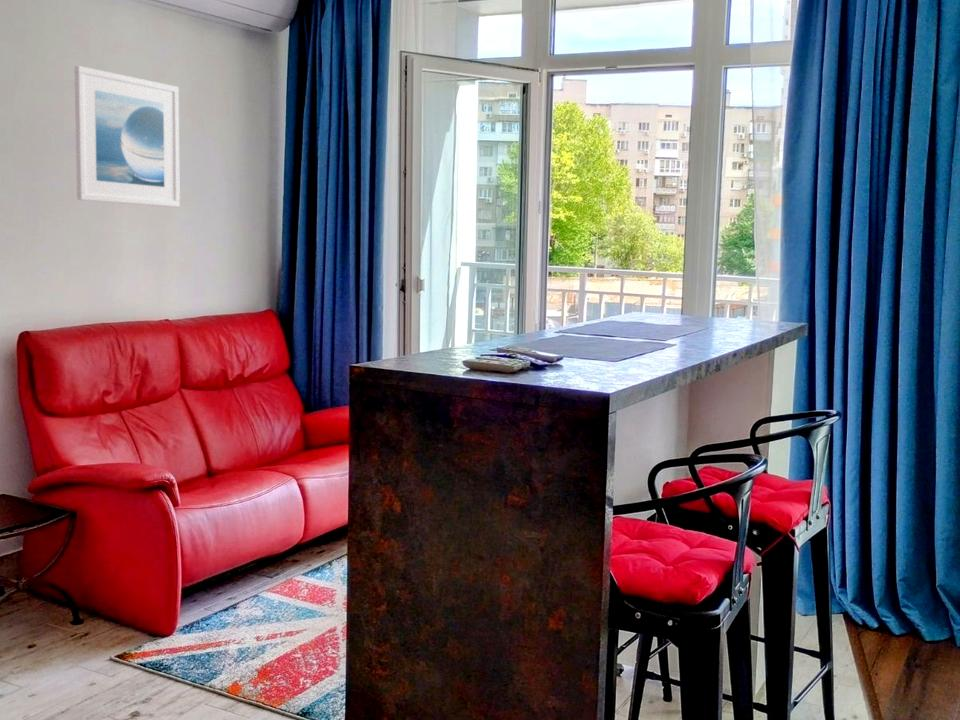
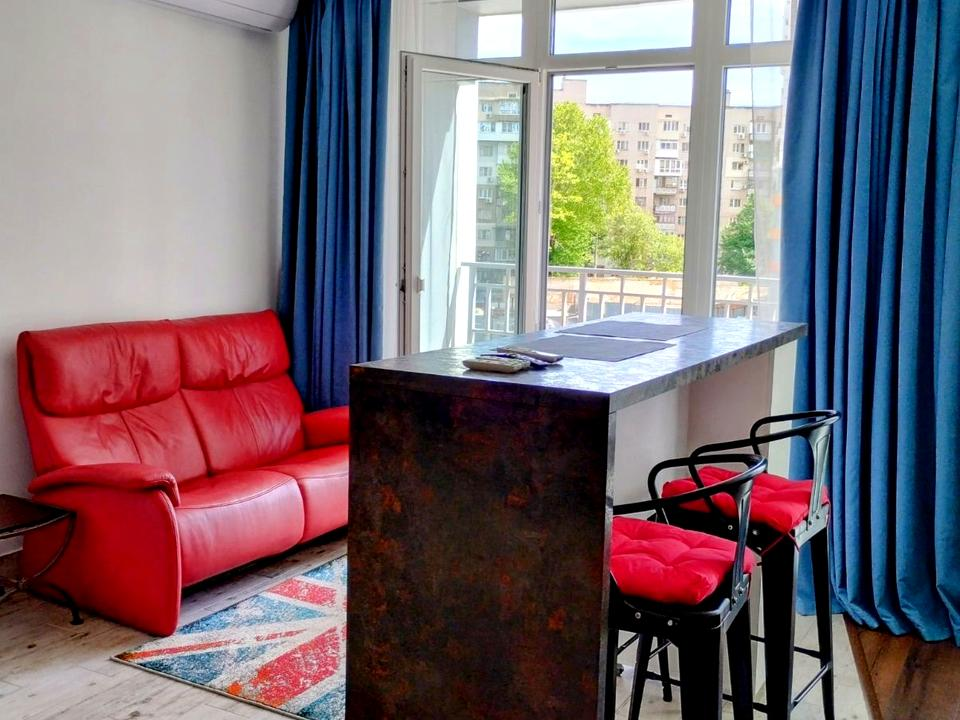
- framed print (130, 140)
